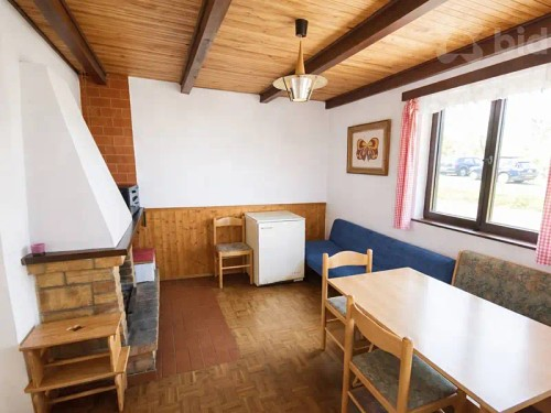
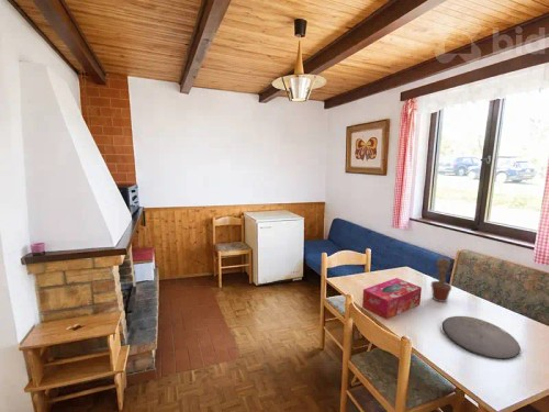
+ tissue box (392, 297)
+ plate (478, 335)
+ toy figurine (441, 278)
